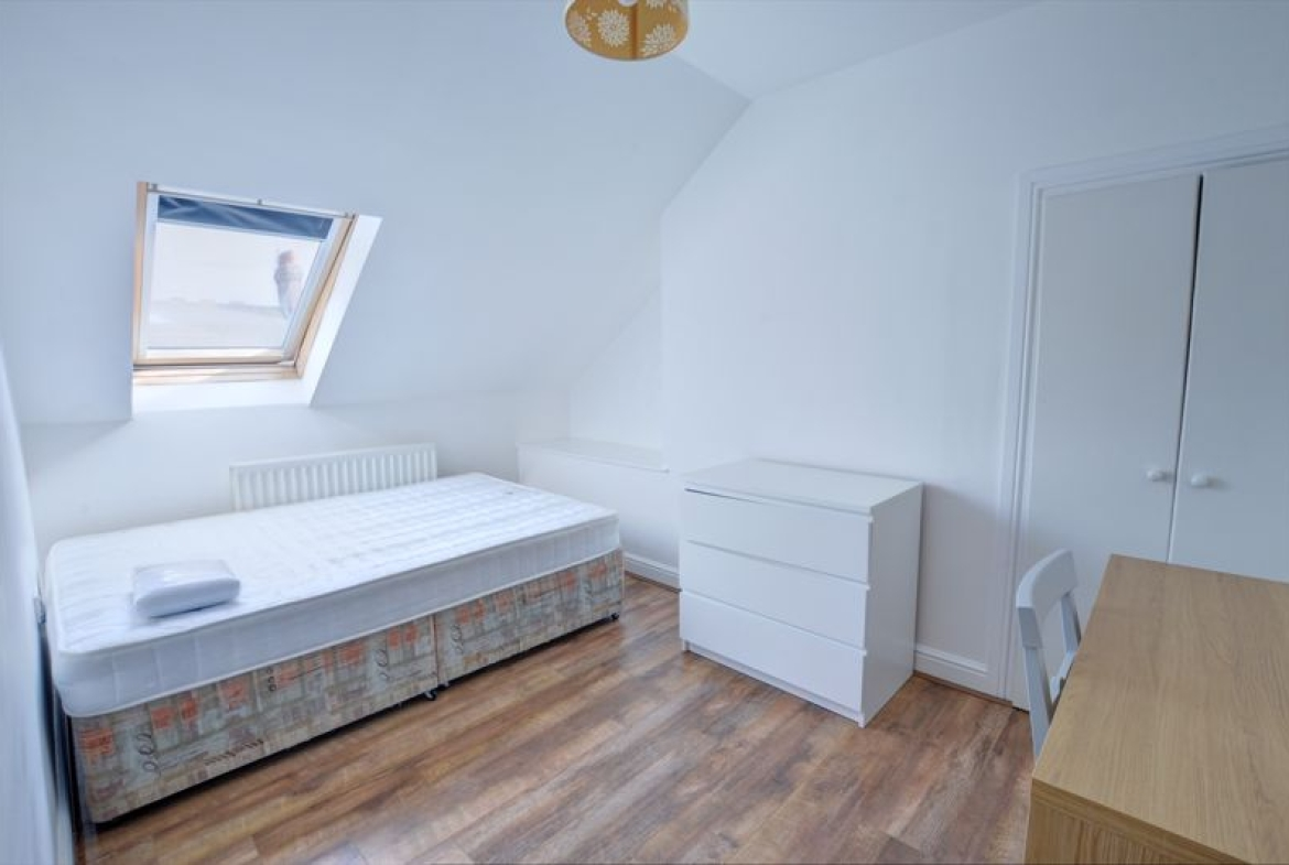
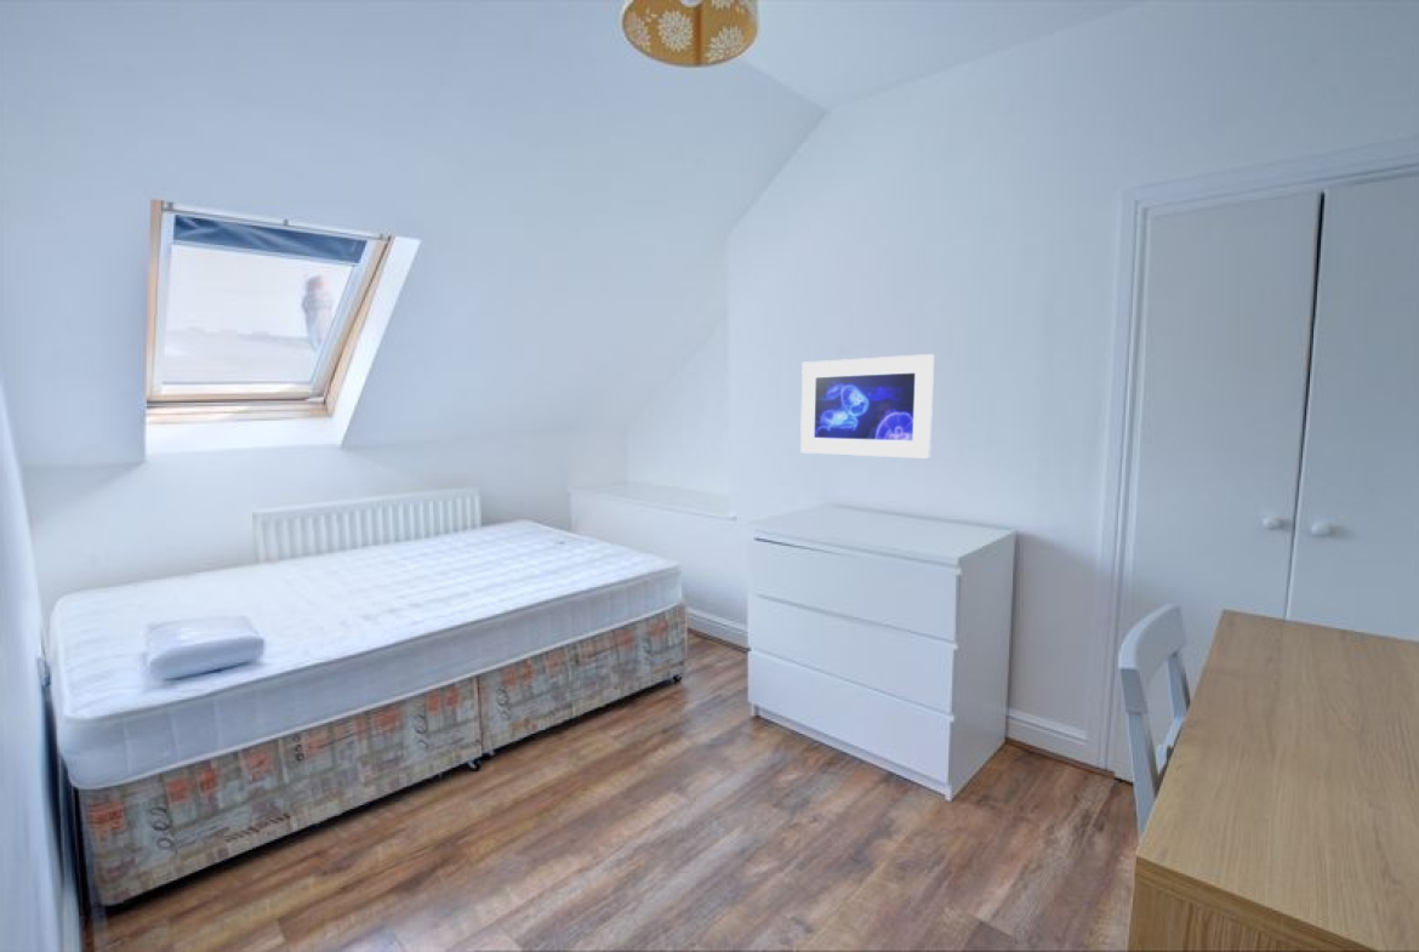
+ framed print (861, 406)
